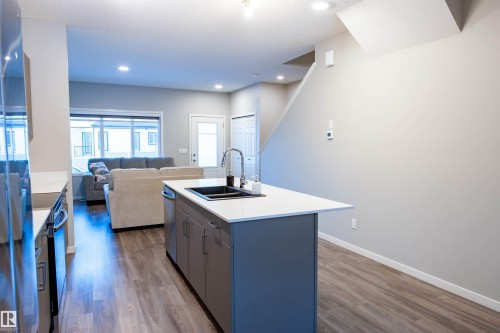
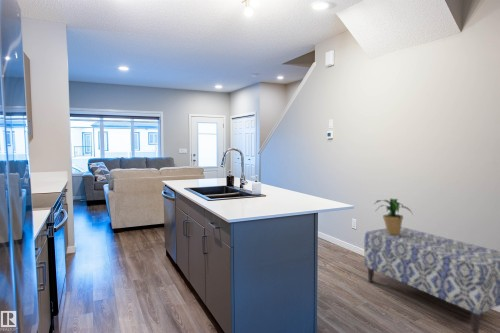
+ potted plant (394, 216)
+ bench (430, 270)
